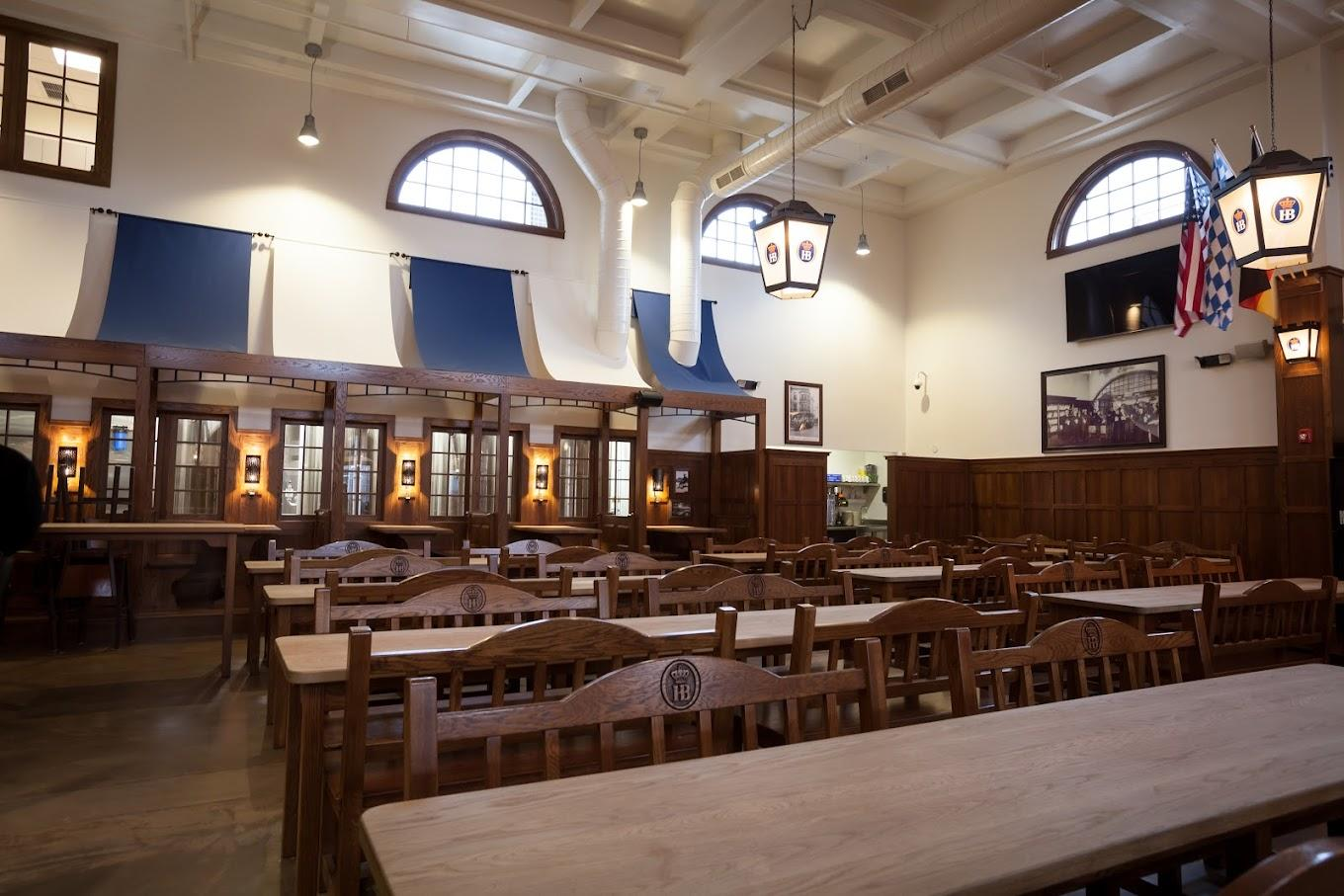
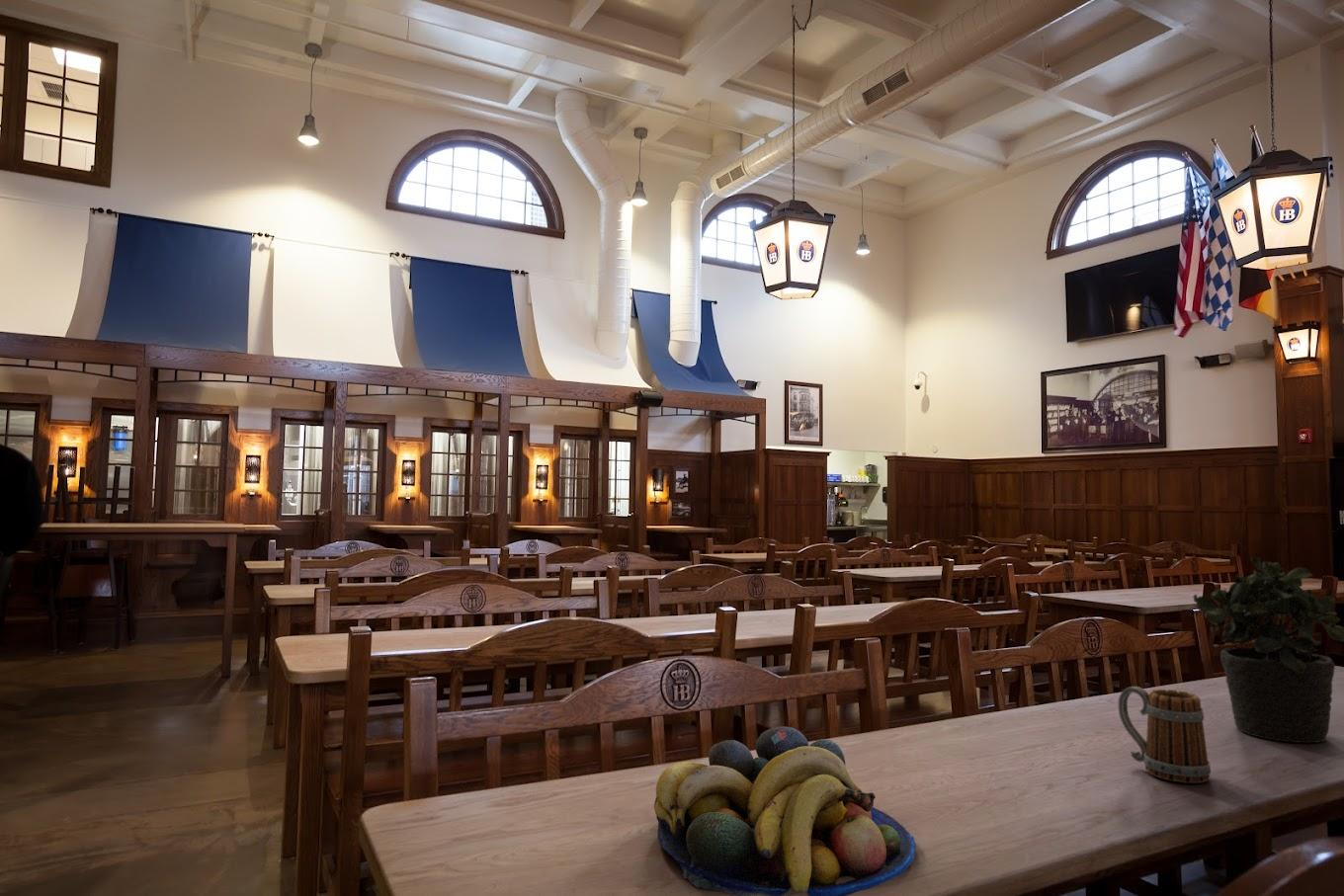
+ fruit bowl (785, 791)
+ beer mug (1161, 731)
+ potted plant (1268, 643)
